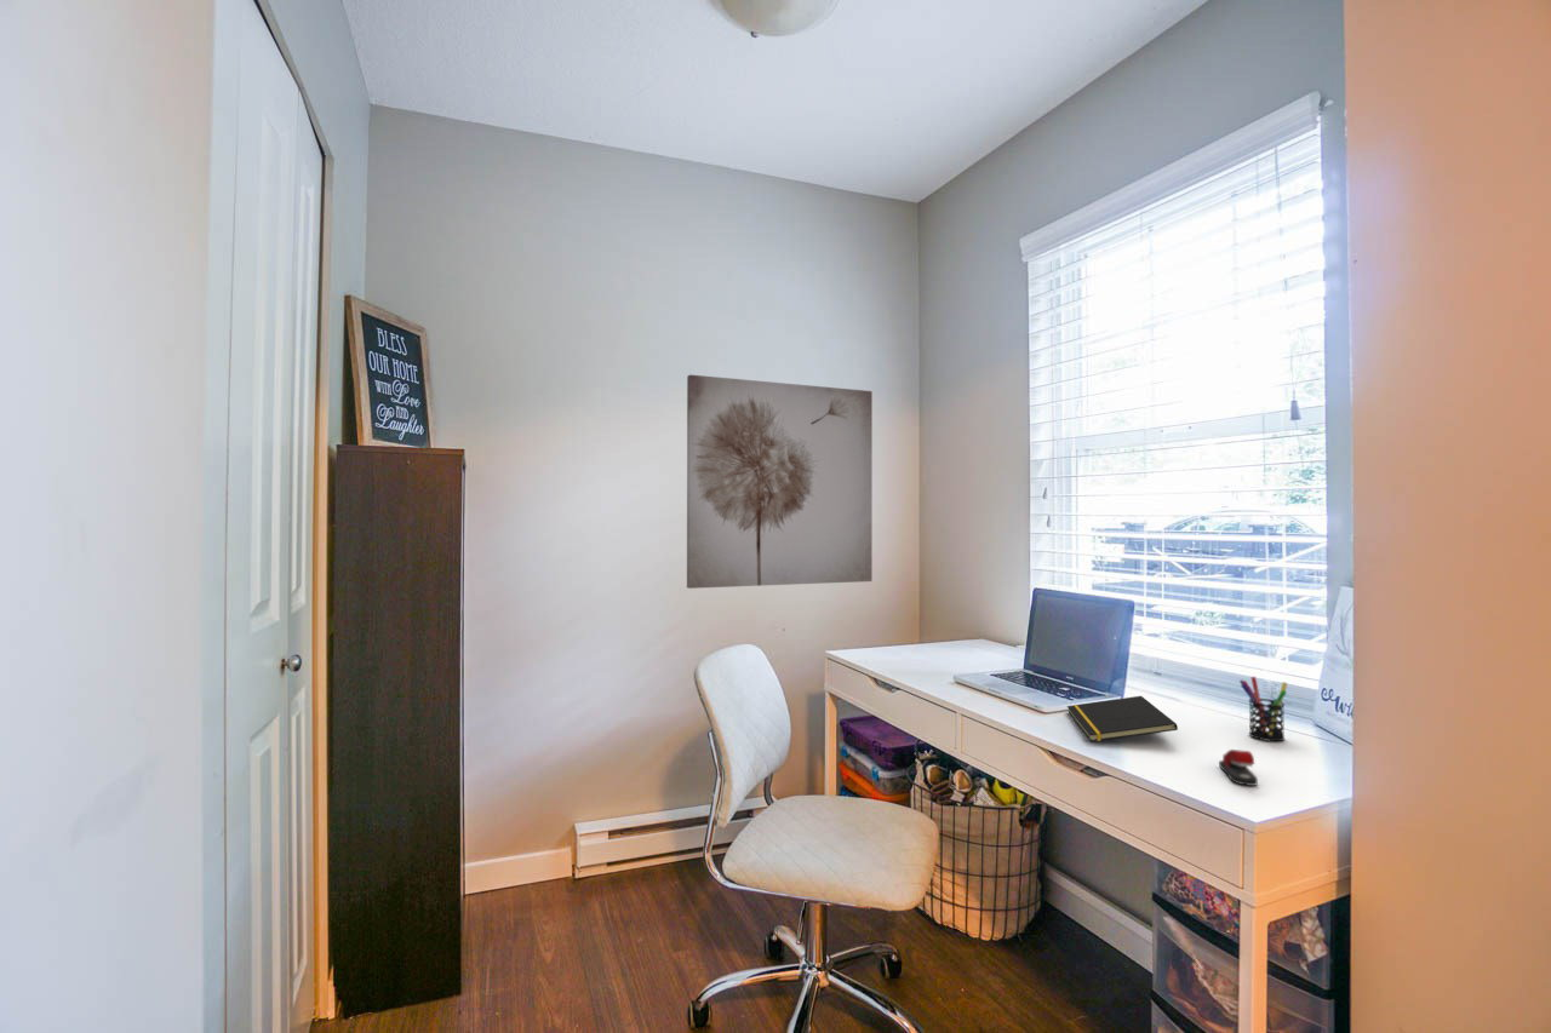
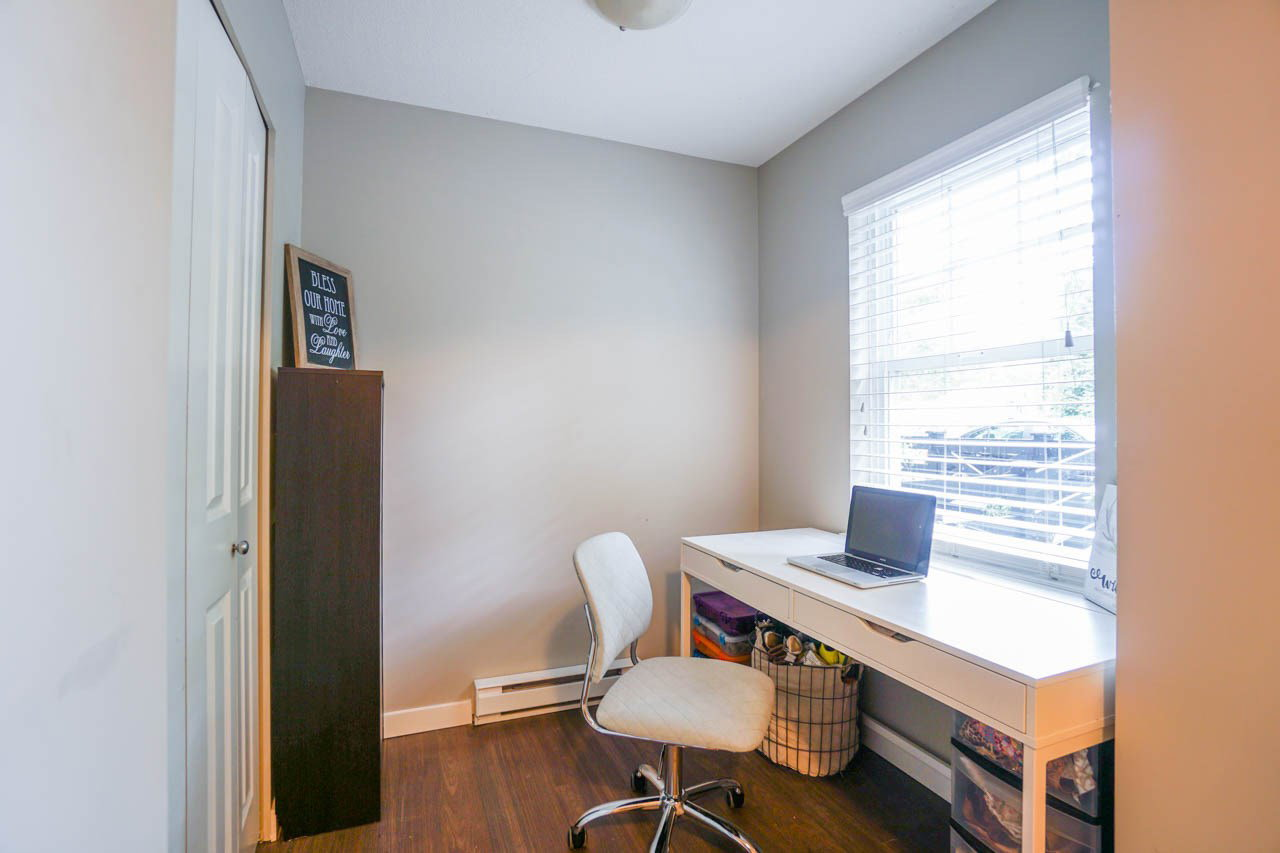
- wall art (784, 483)
- stapler (1238, 762)
- notepad (1117, 717)
- pen holder (1267, 707)
